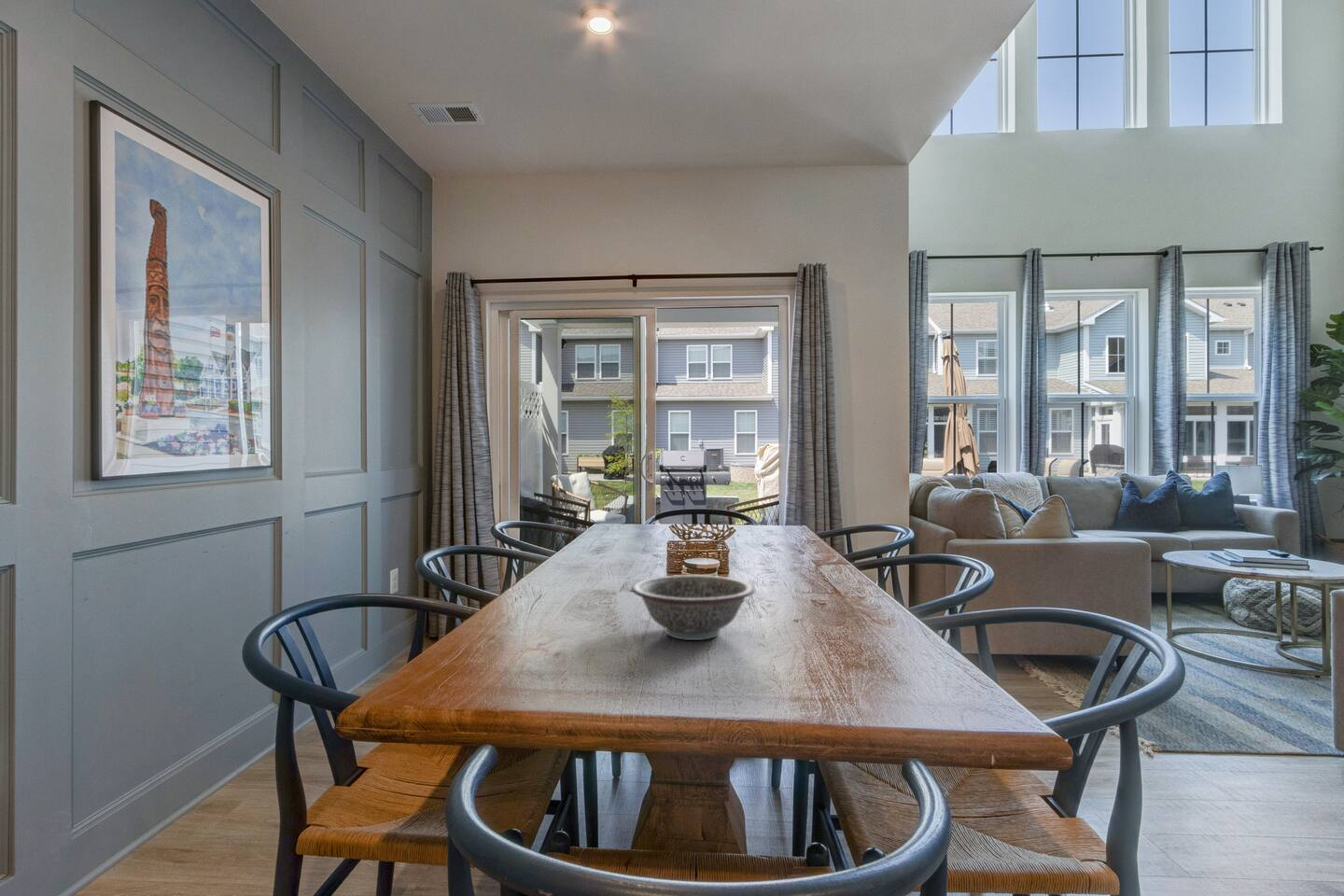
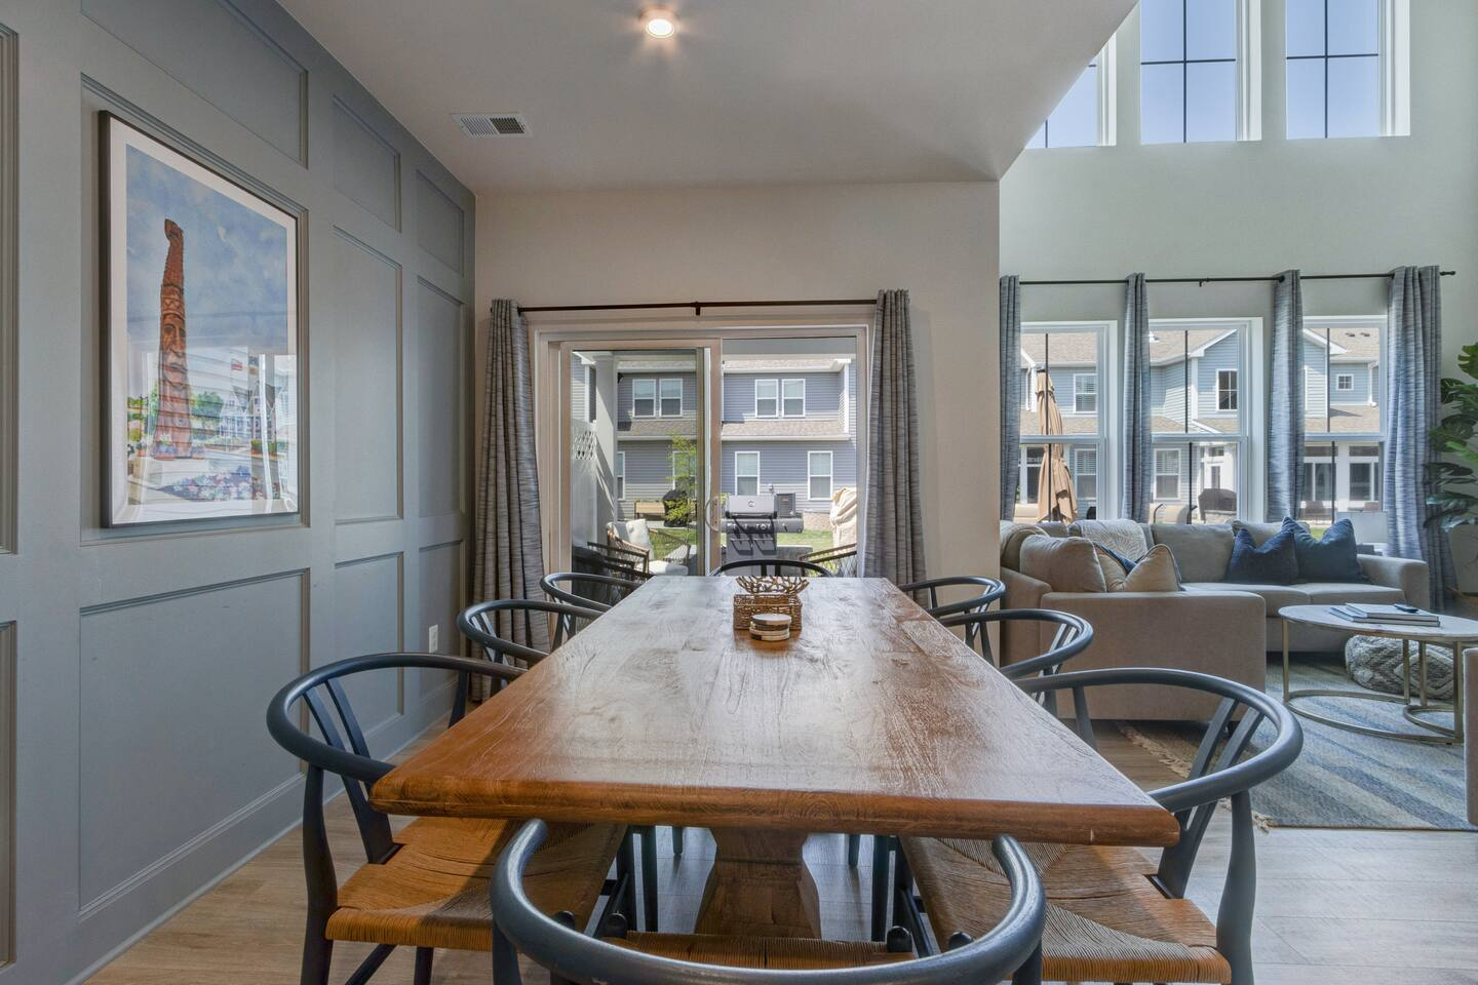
- decorative bowl (693, 609)
